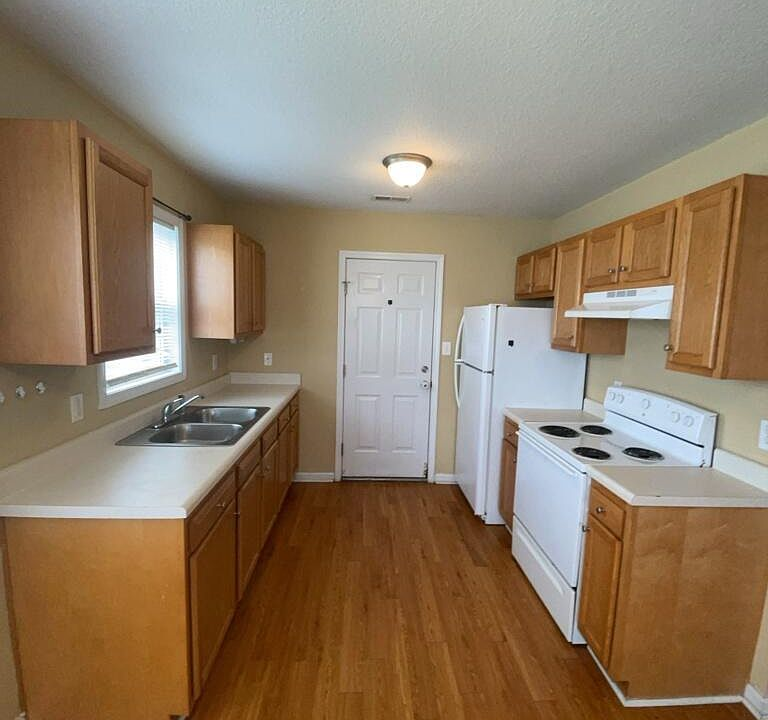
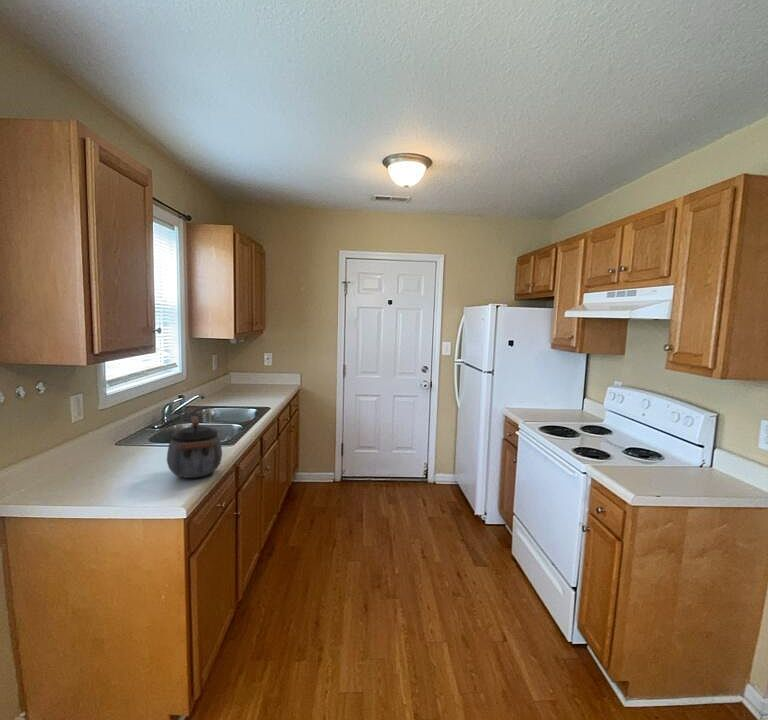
+ kettle (195, 446)
